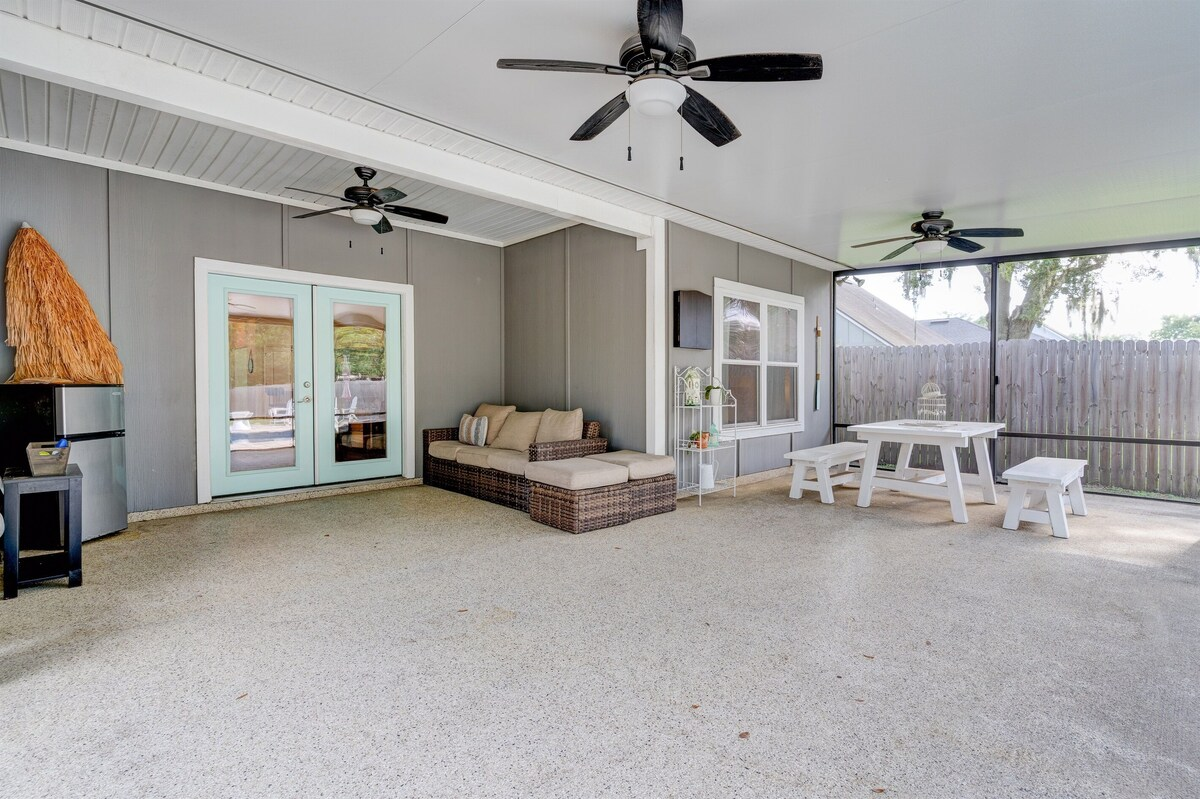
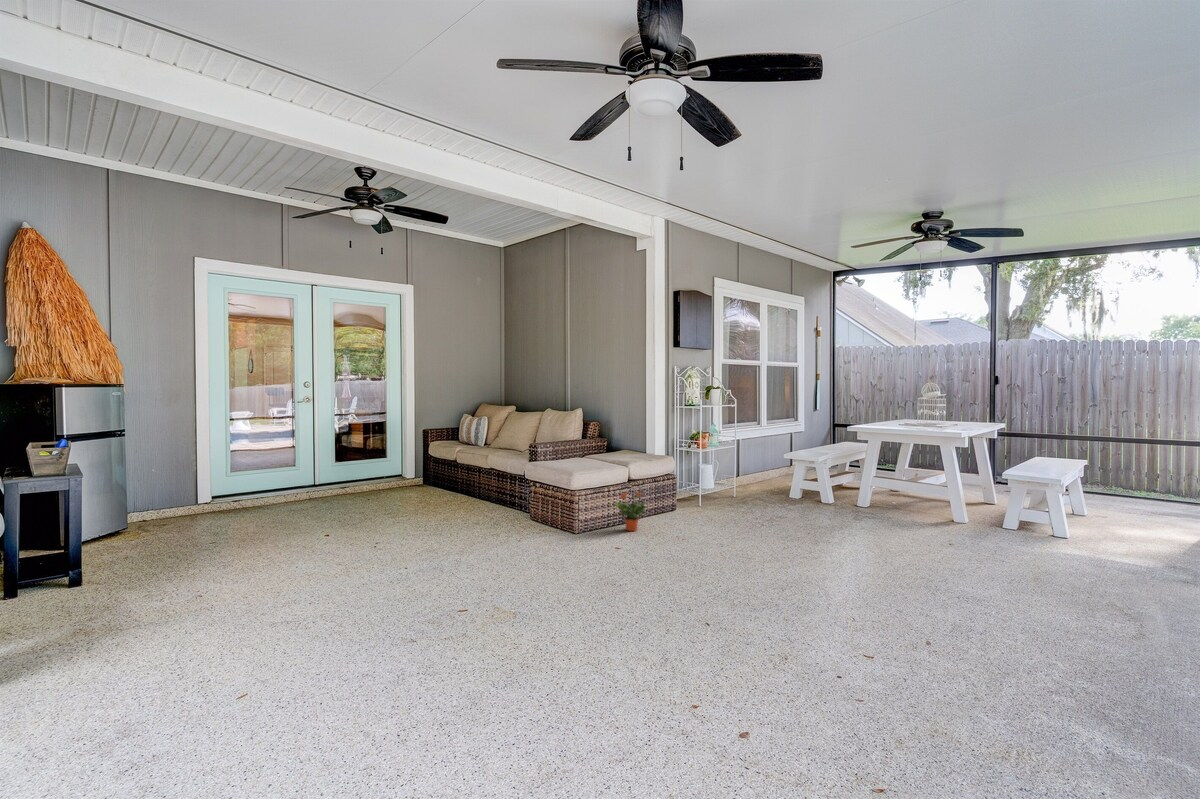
+ potted plant (631, 510)
